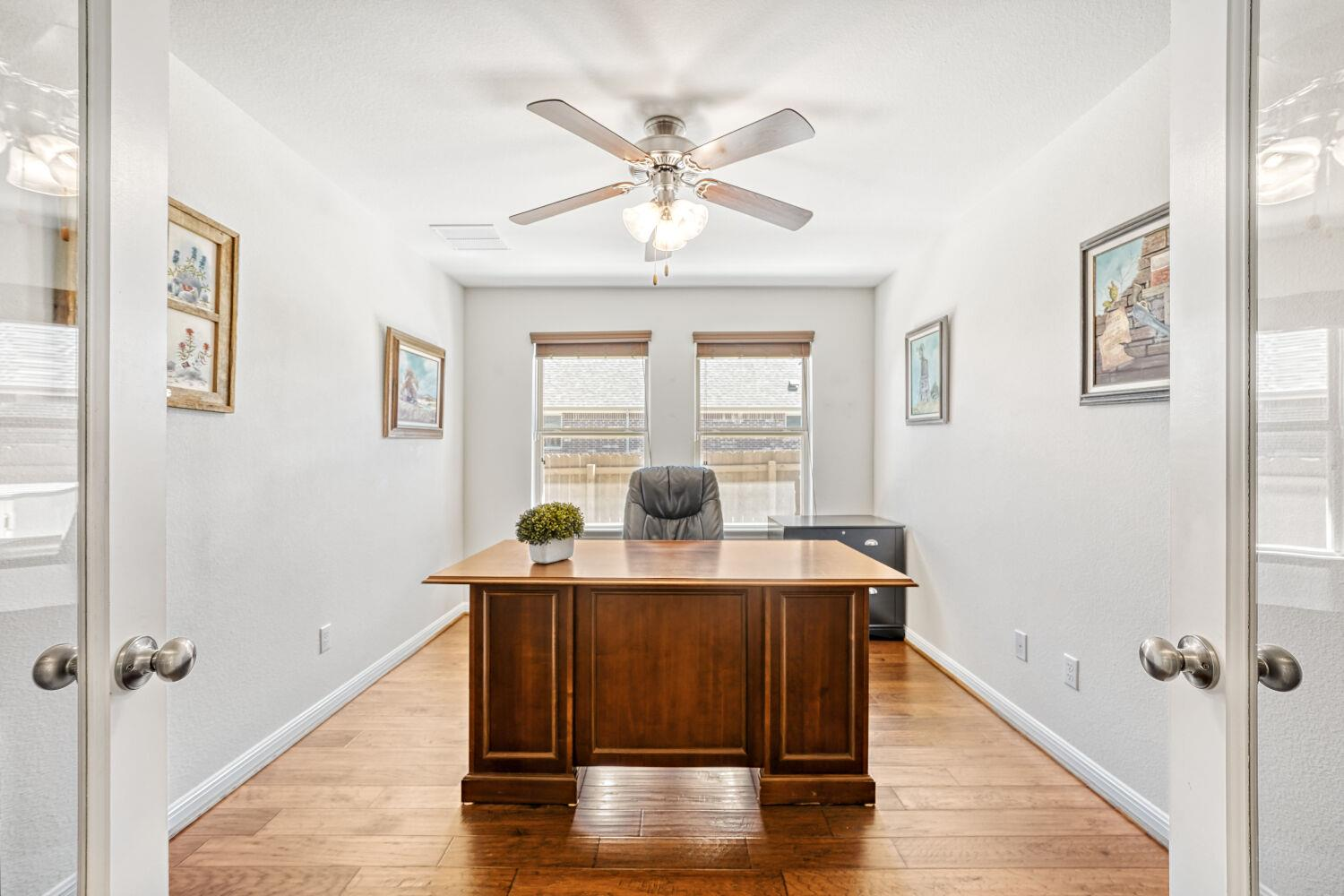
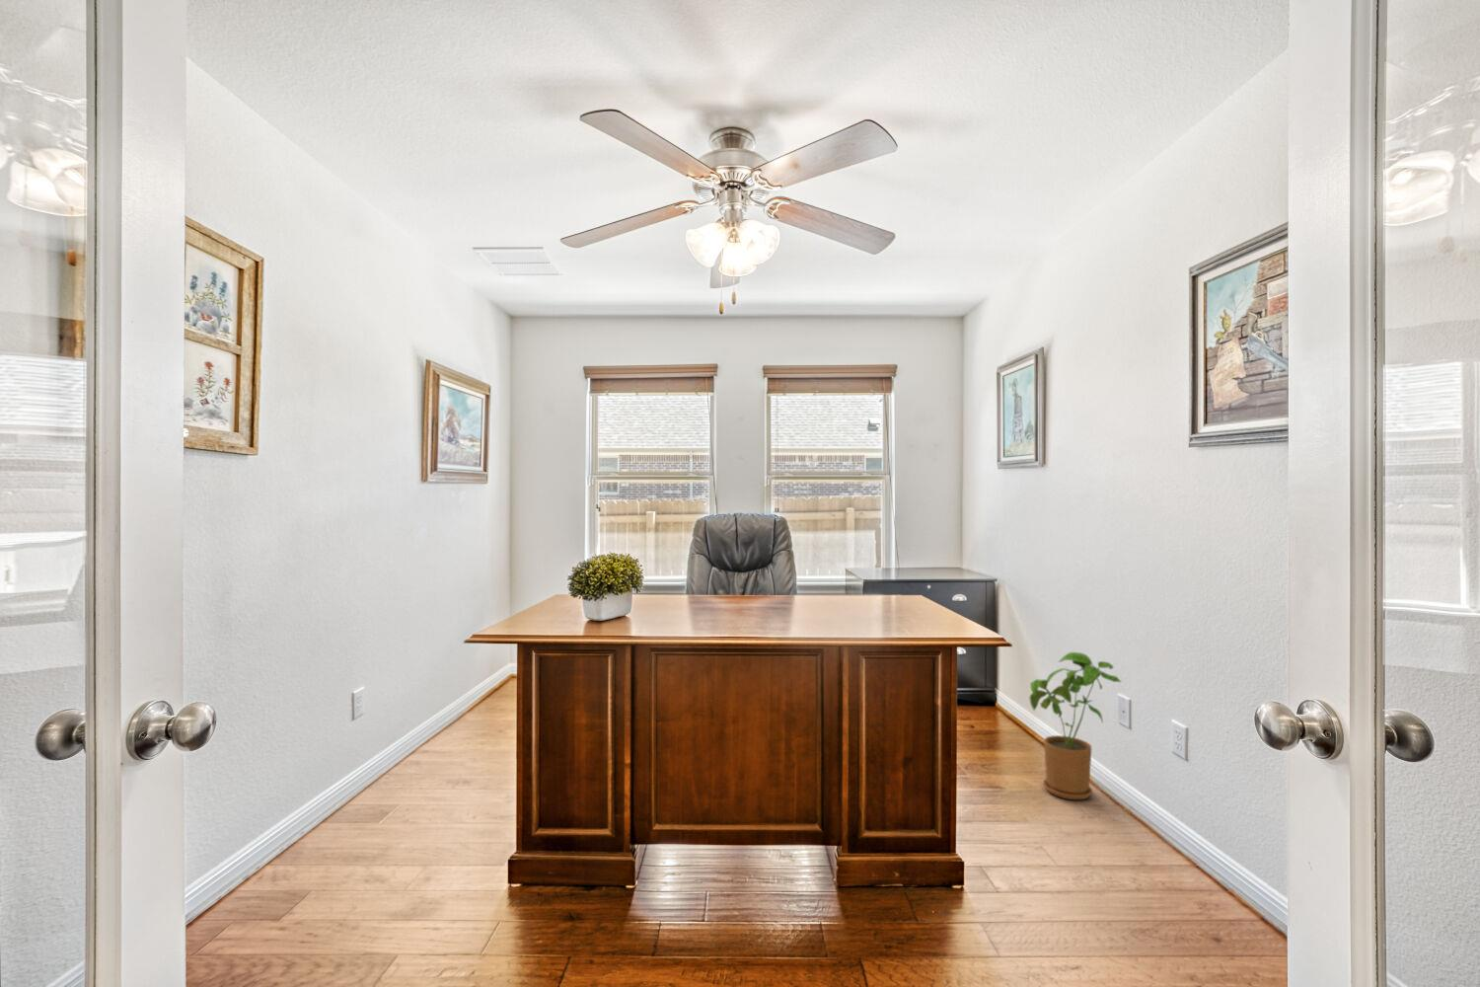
+ house plant (1066, 723)
